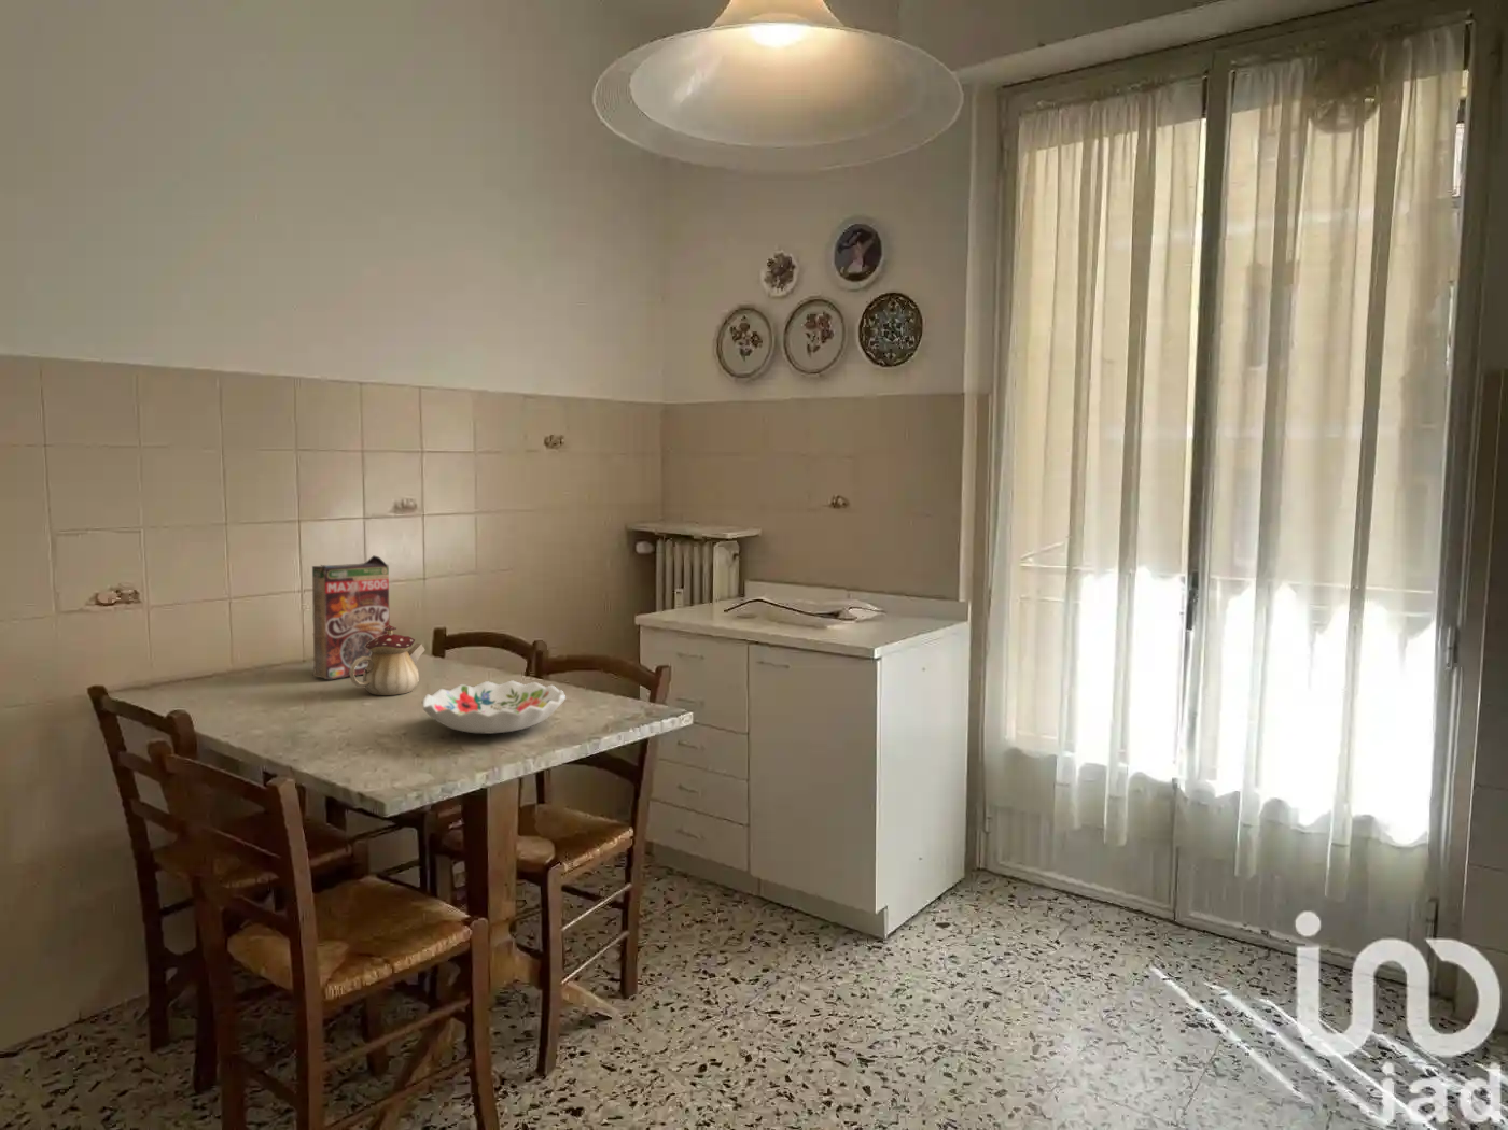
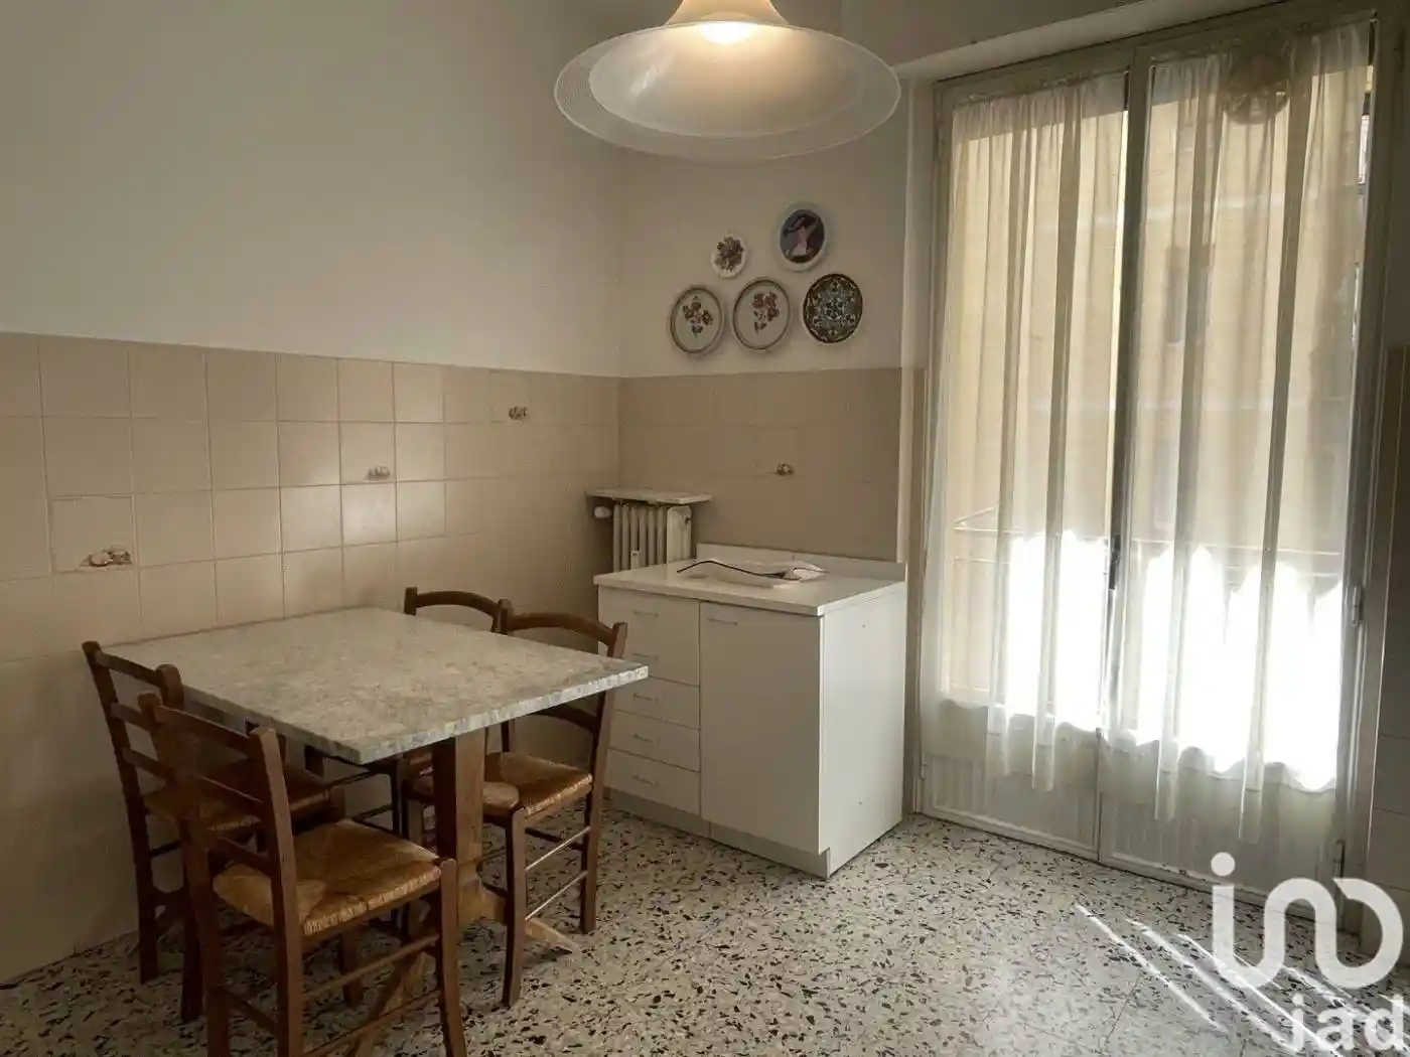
- teapot (387, 659)
- cereal box (350, 615)
- decorative bowl (494, 710)
